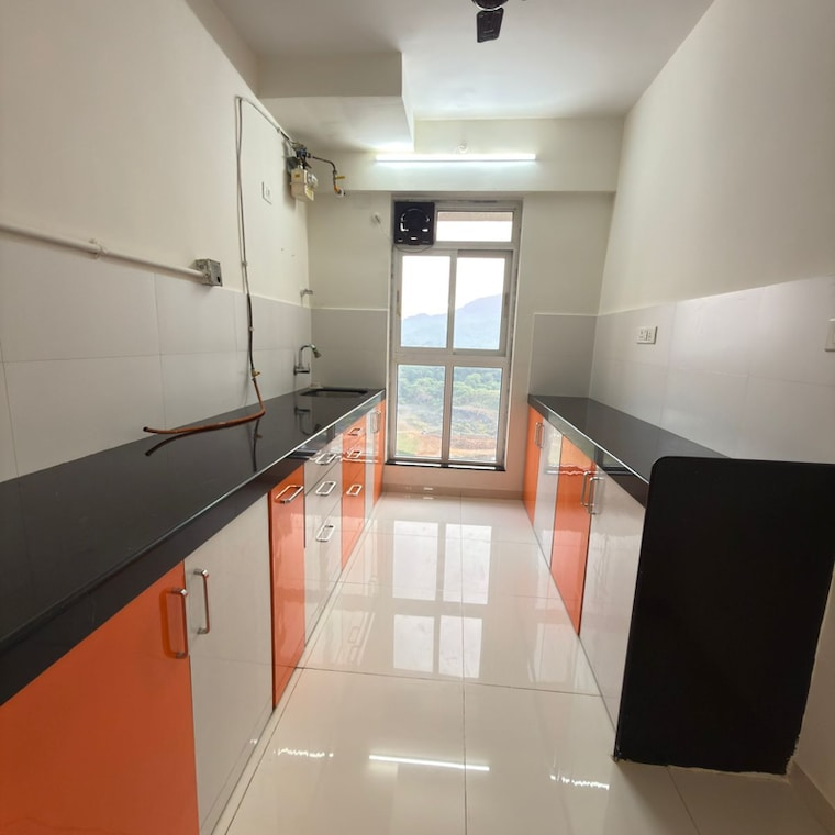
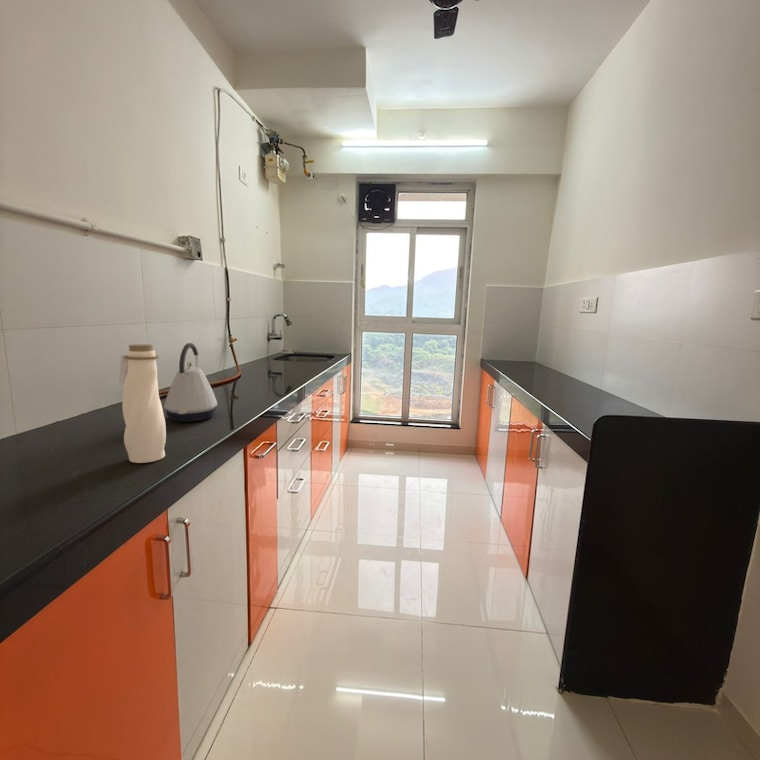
+ water bottle (141, 402)
+ kettle (191, 380)
